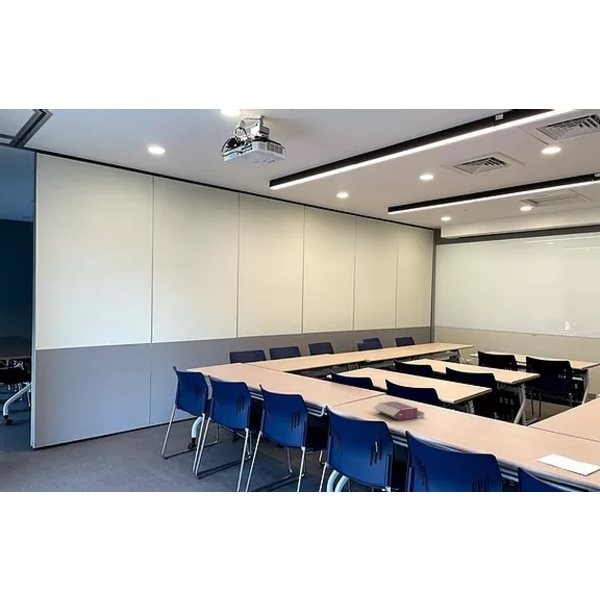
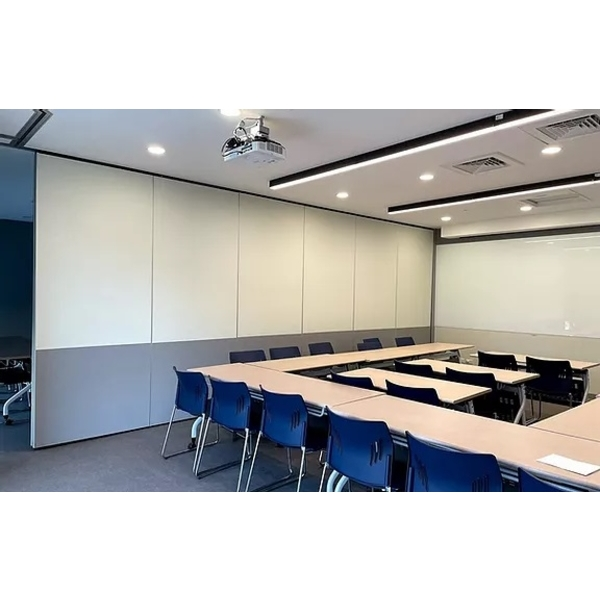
- book (398, 410)
